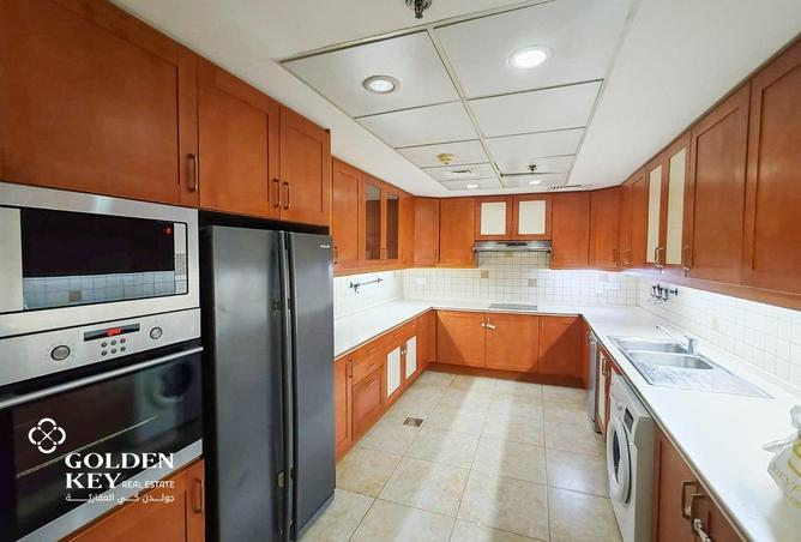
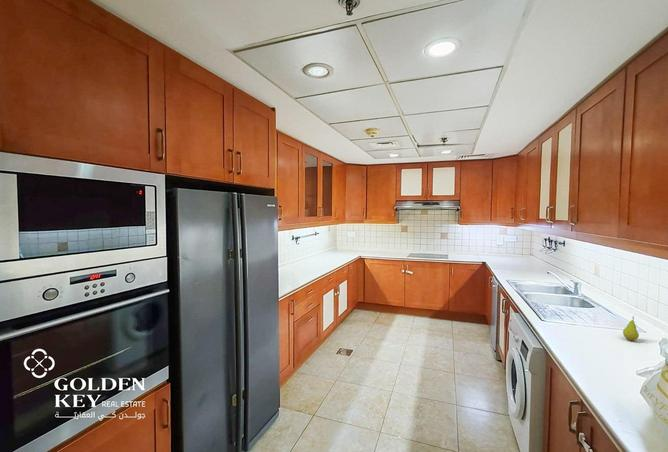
+ fruit (631, 328)
